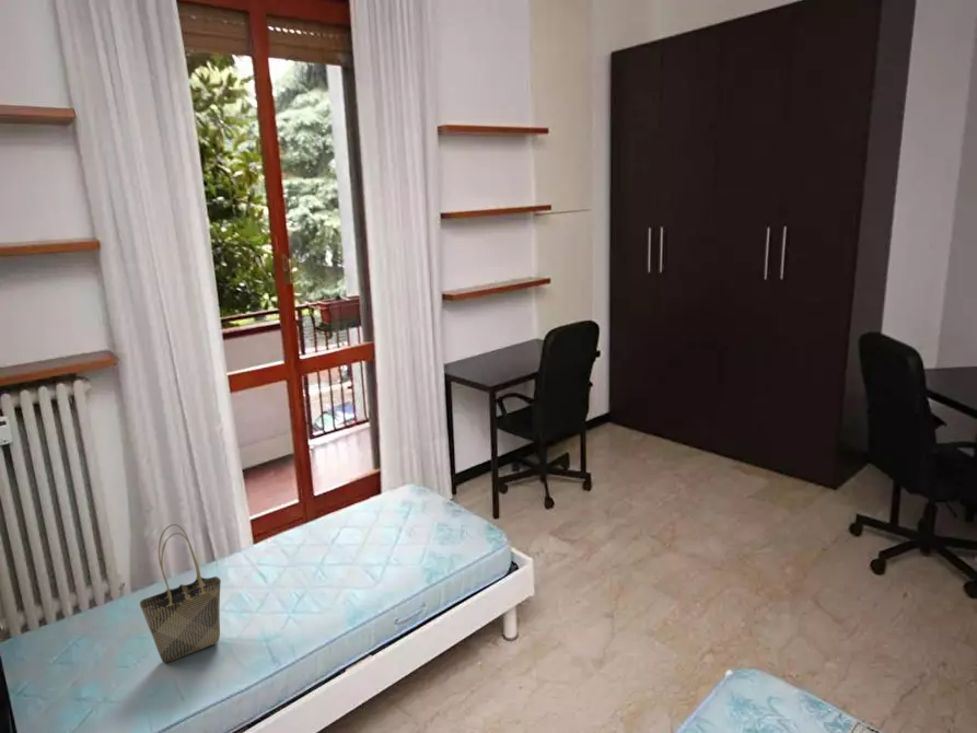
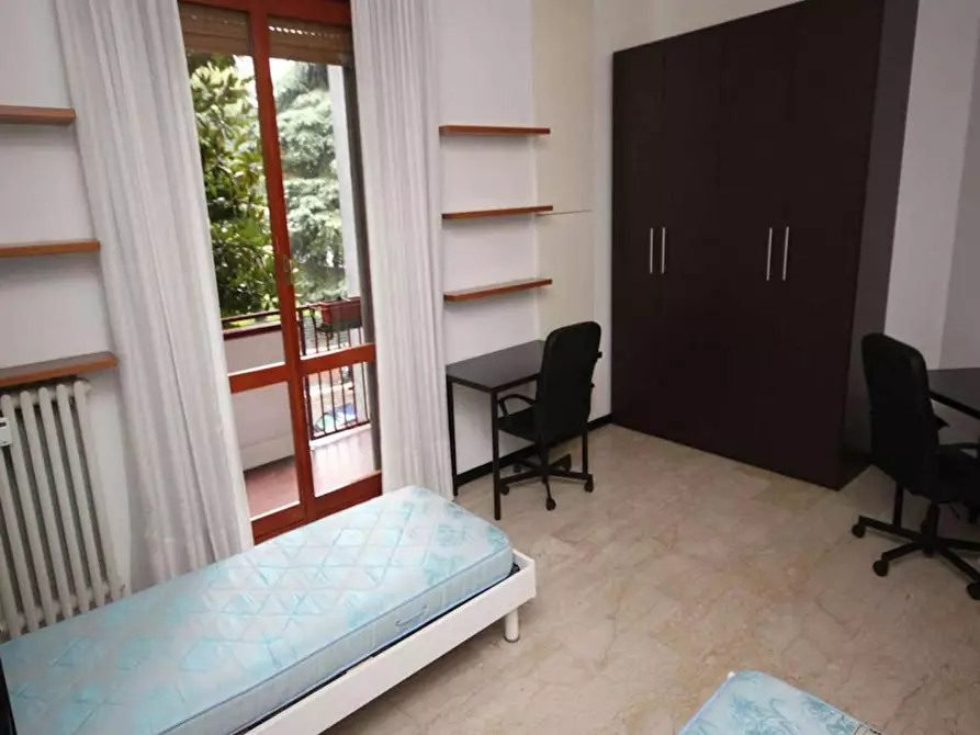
- tote bag (181, 592)
